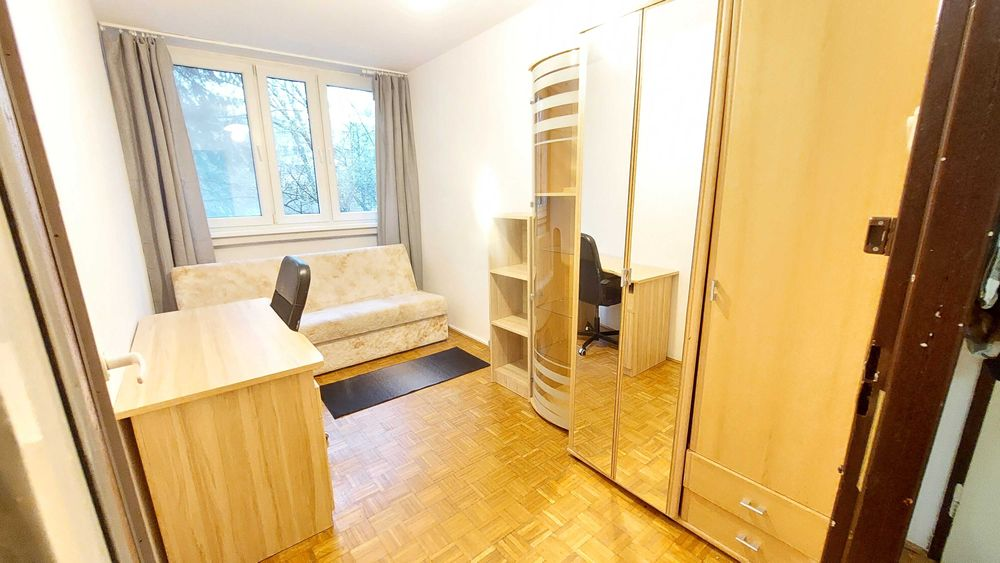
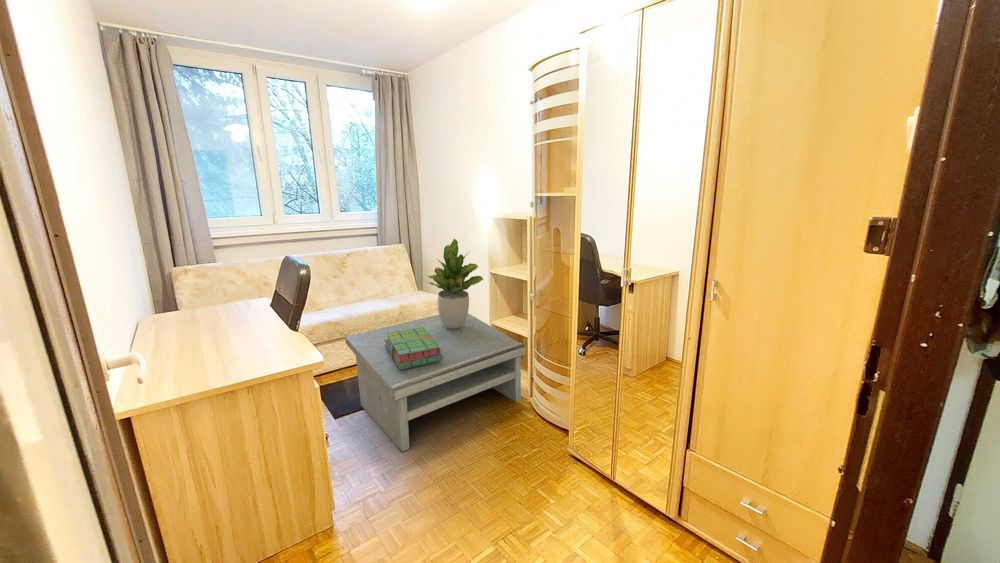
+ potted plant (451, 285)
+ stack of books (412, 343)
+ coffee table (436, 368)
